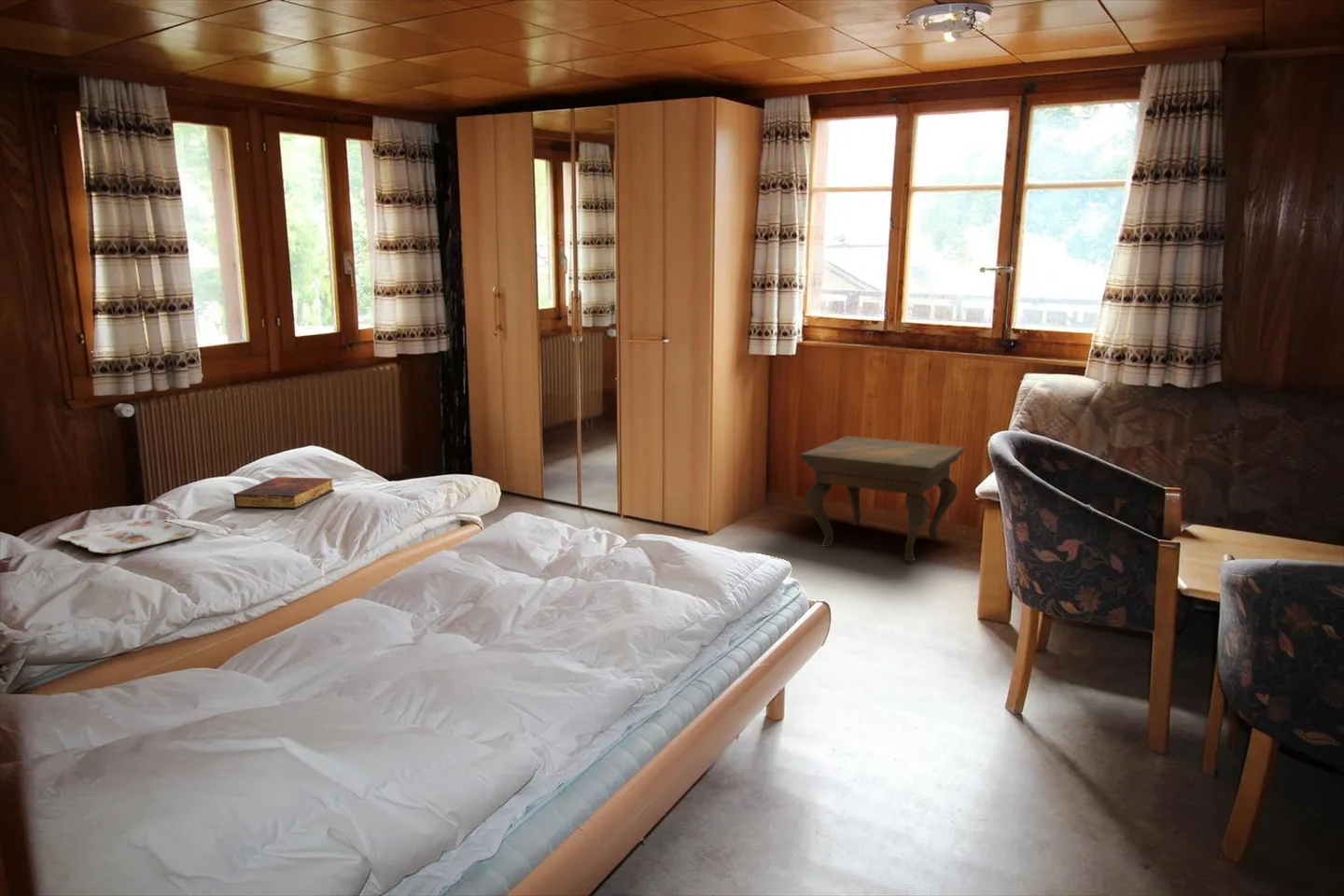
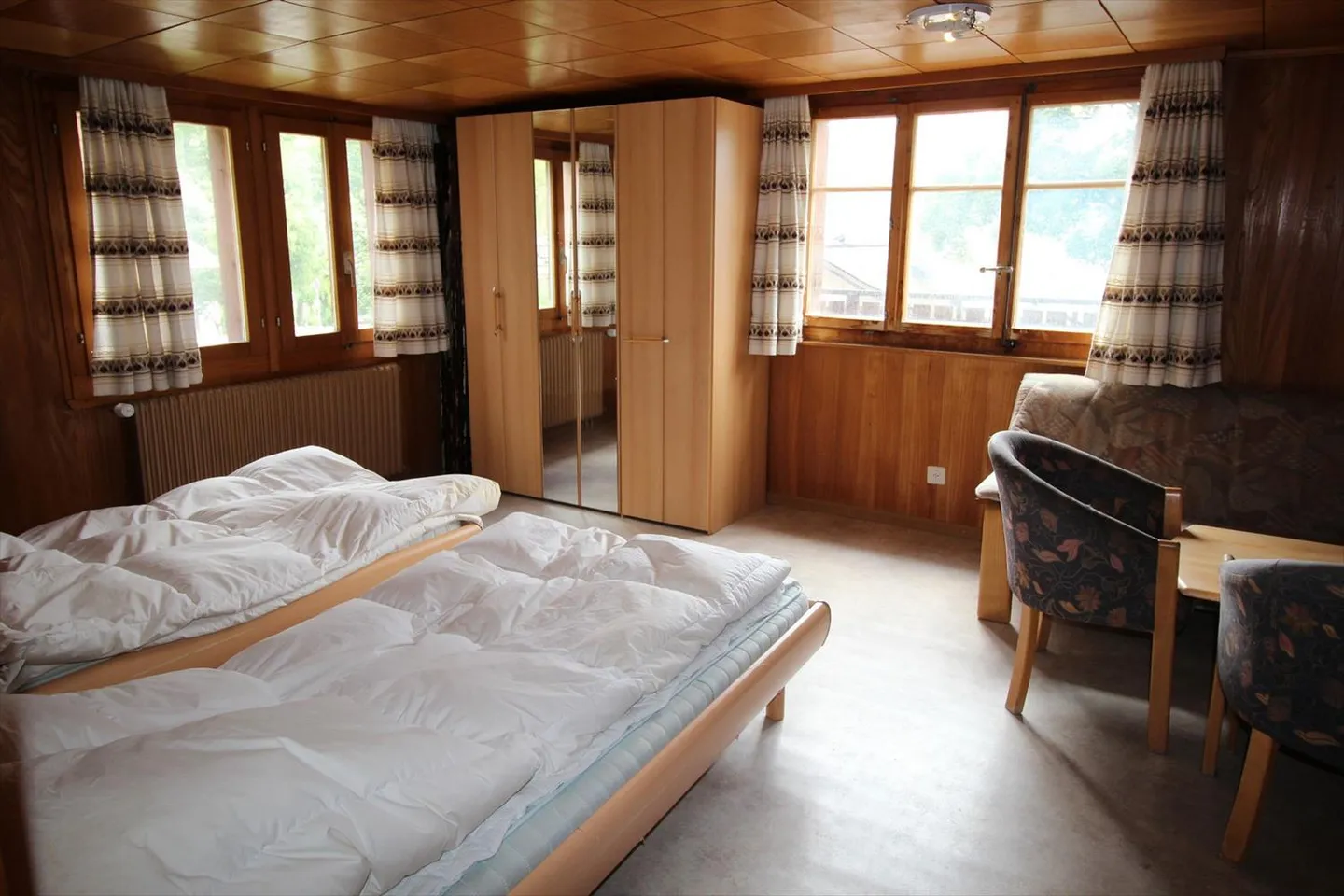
- serving tray (128, 535)
- book (286, 492)
- side table (883, 490)
